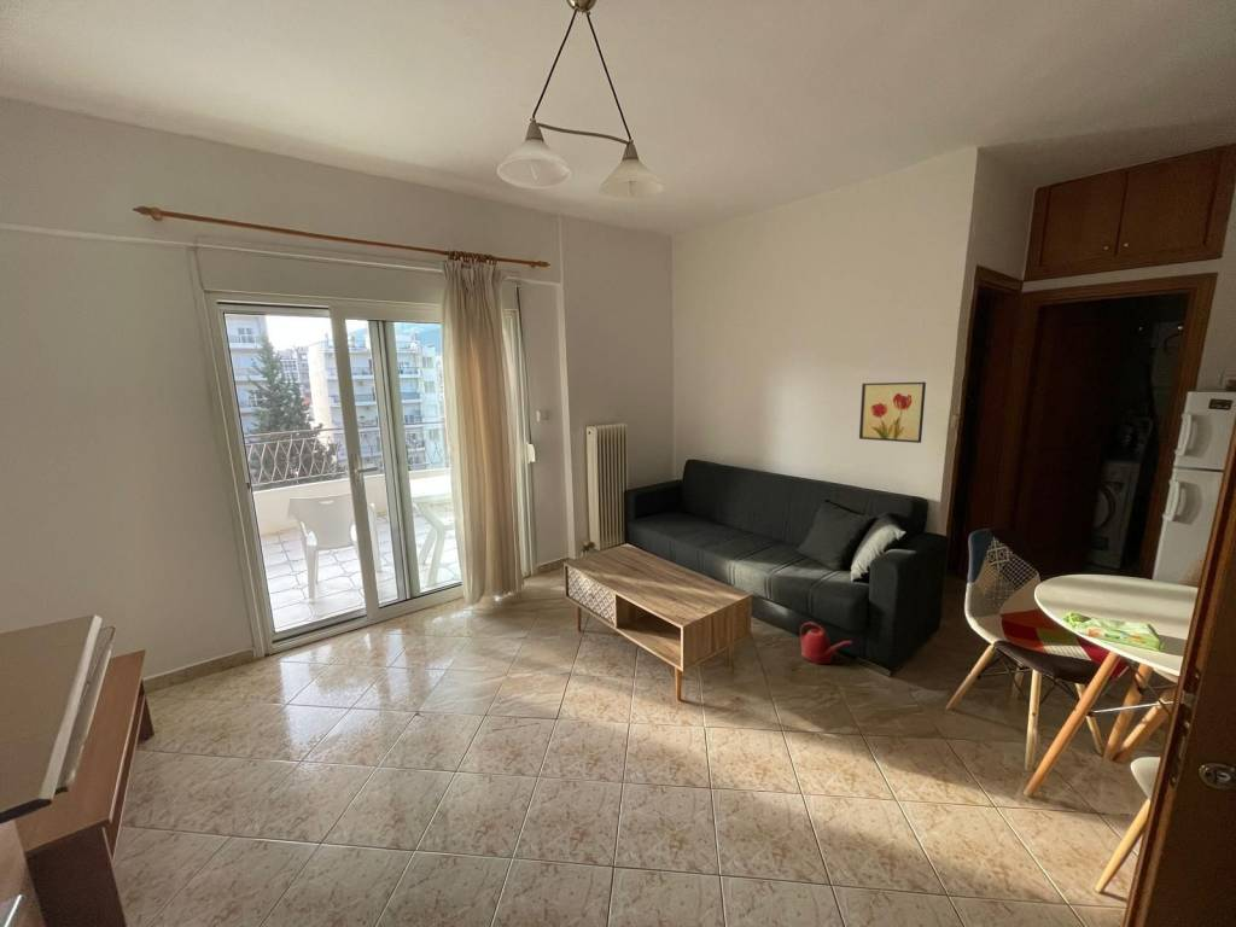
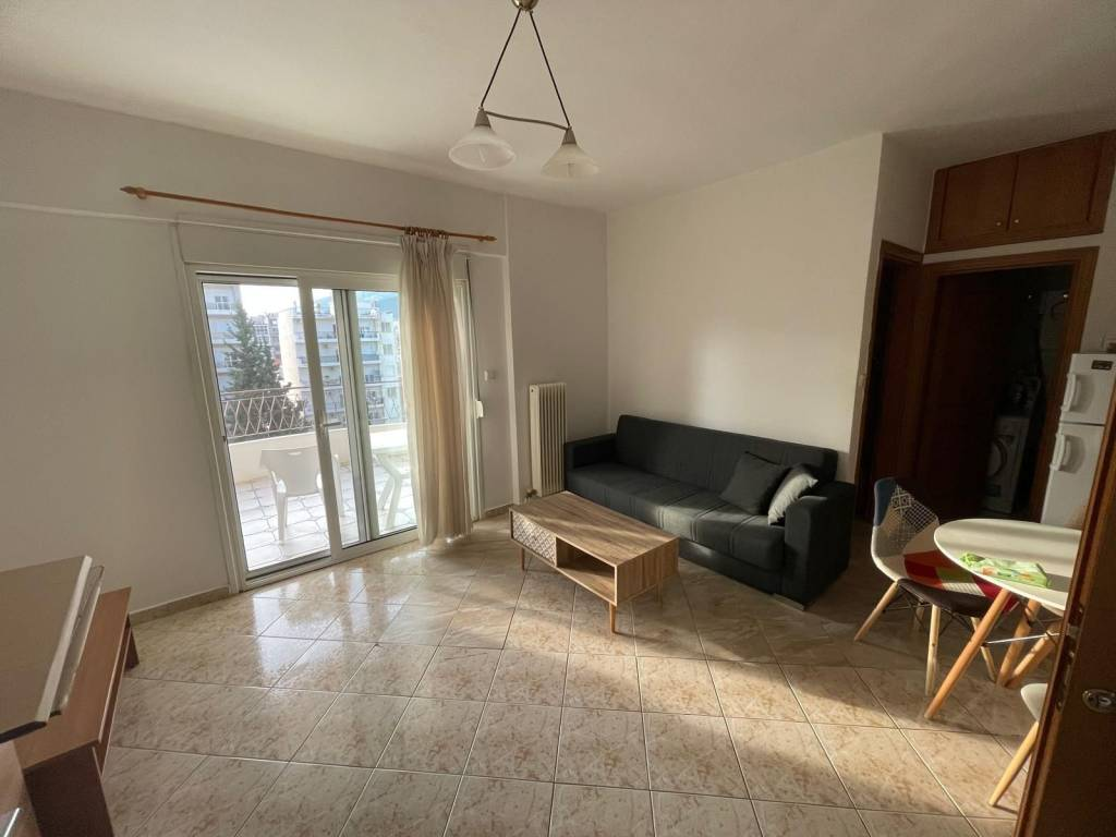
- wall art (891, 412)
- watering can (824, 643)
